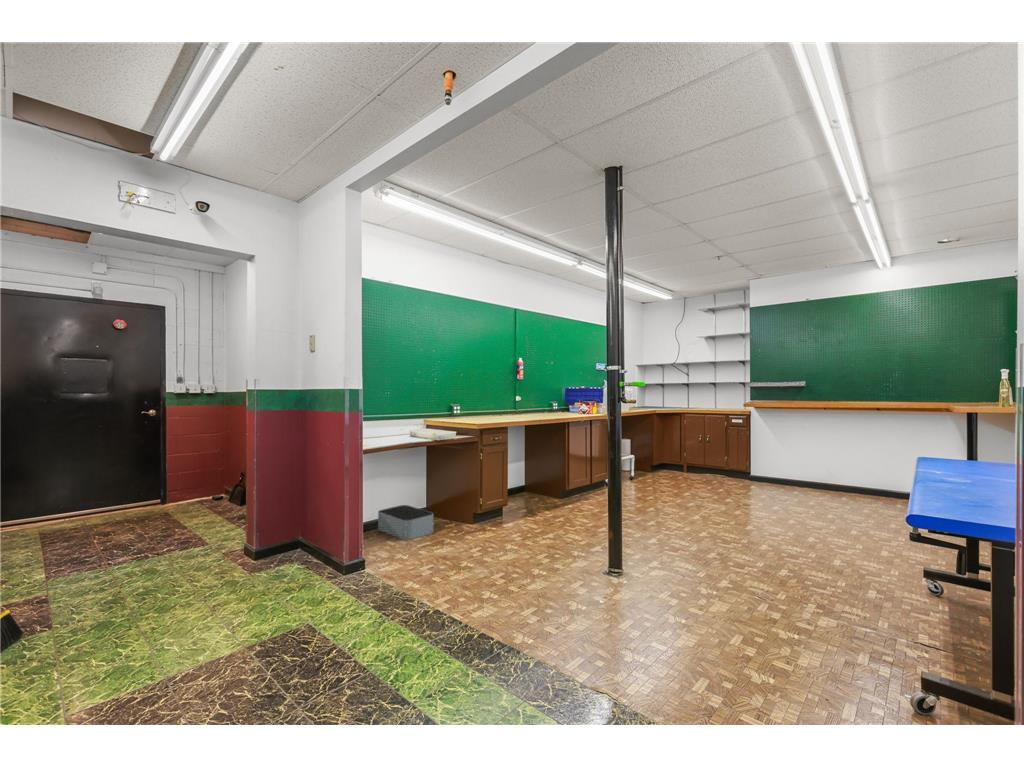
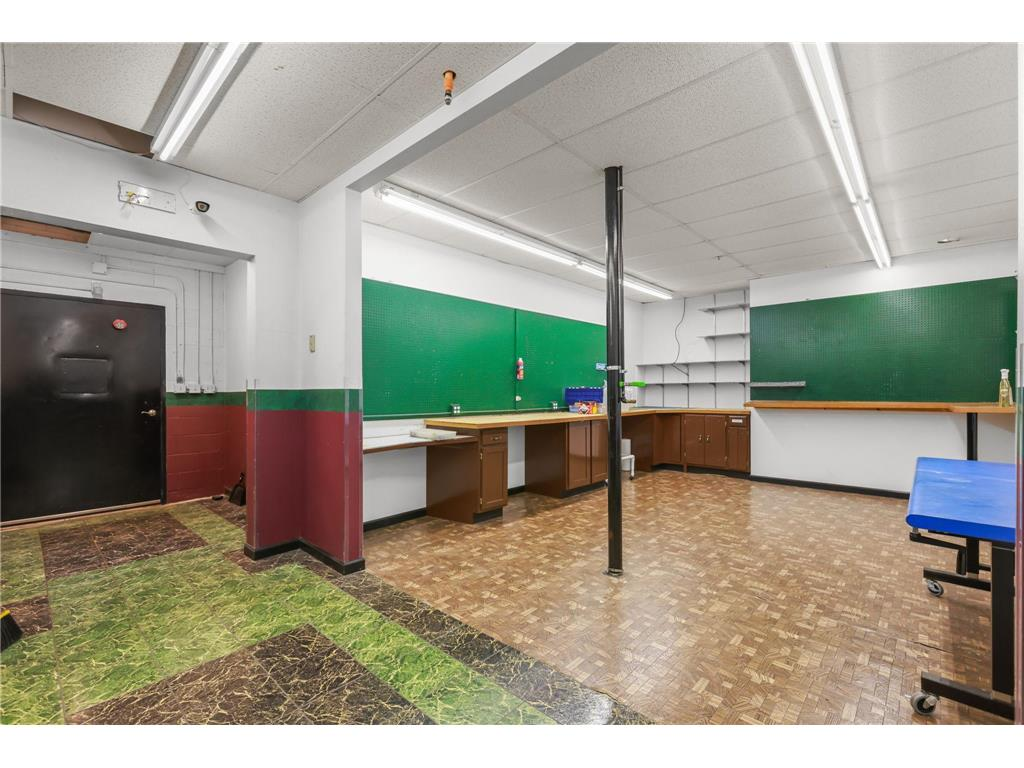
- storage bin (405, 521)
